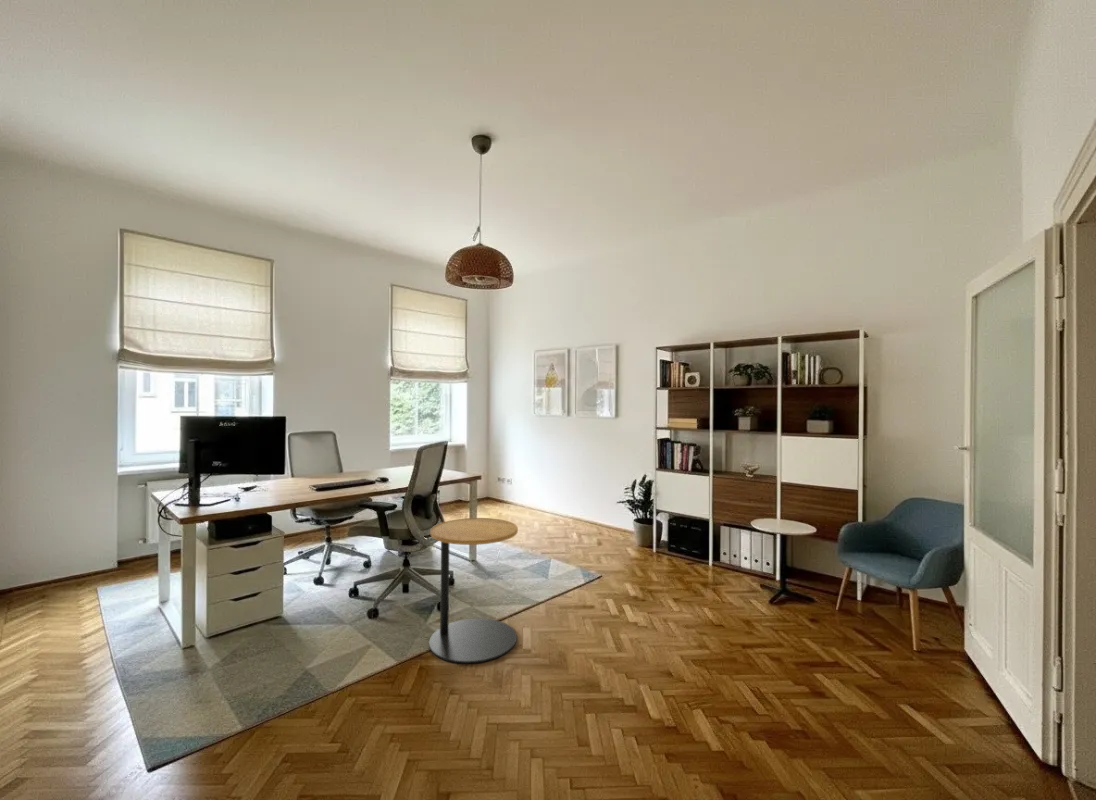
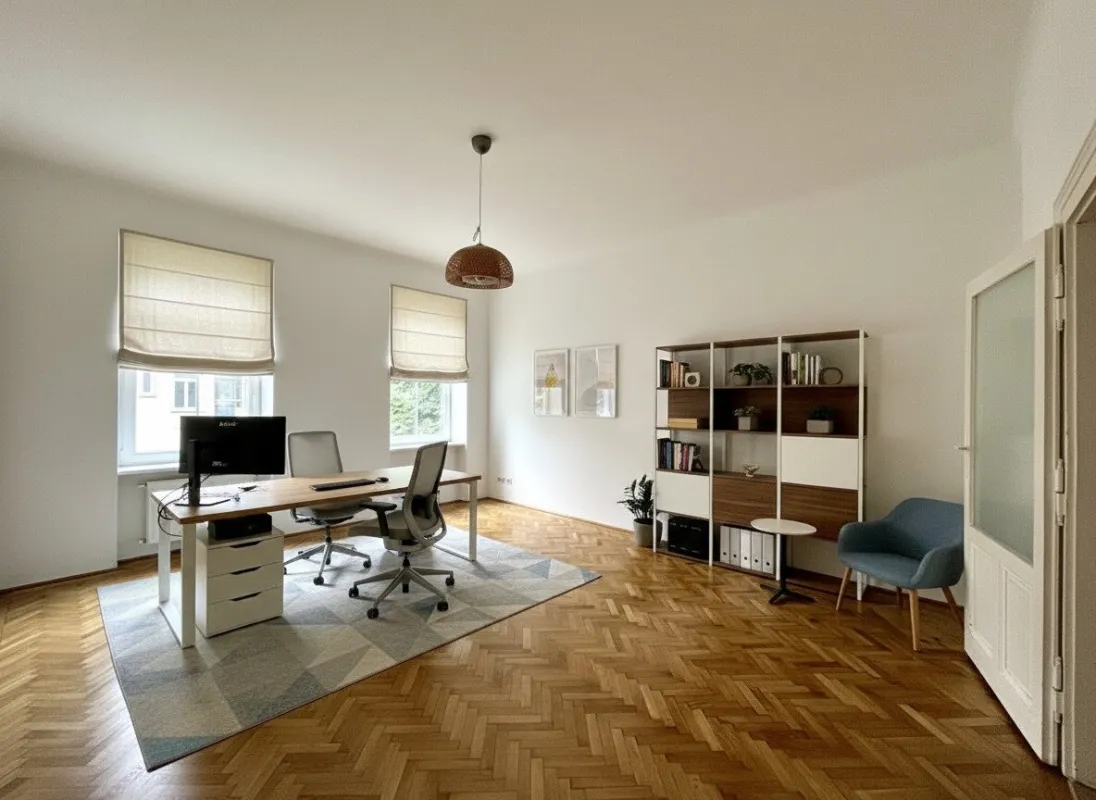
- side table (448, 583)
